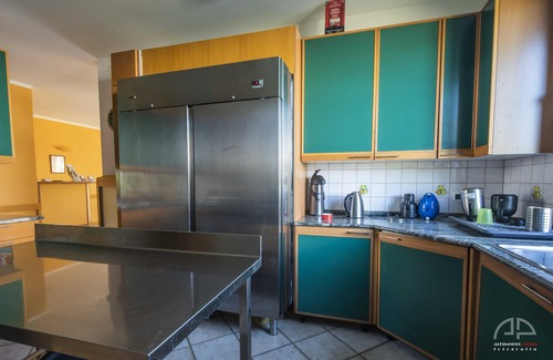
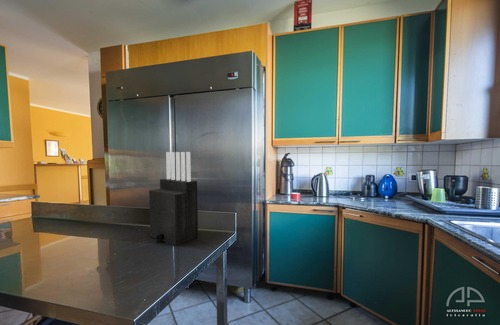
+ knife block (170, 195)
